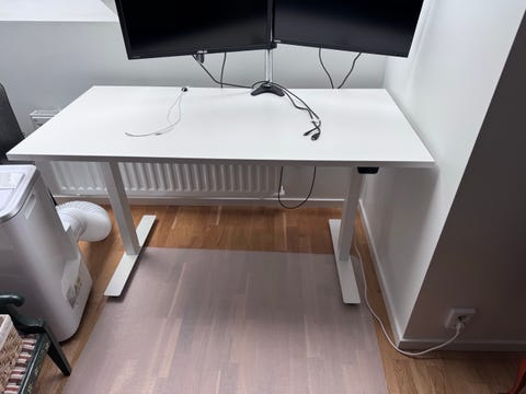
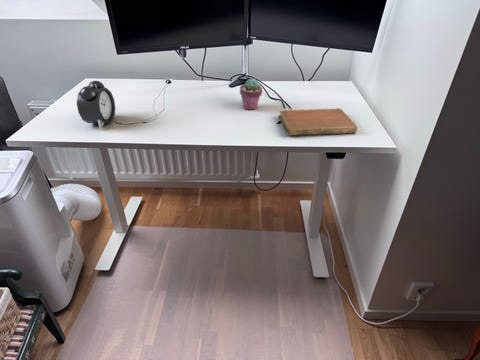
+ potted succulent (250, 93)
+ alarm clock (96, 103)
+ notebook (316, 121)
